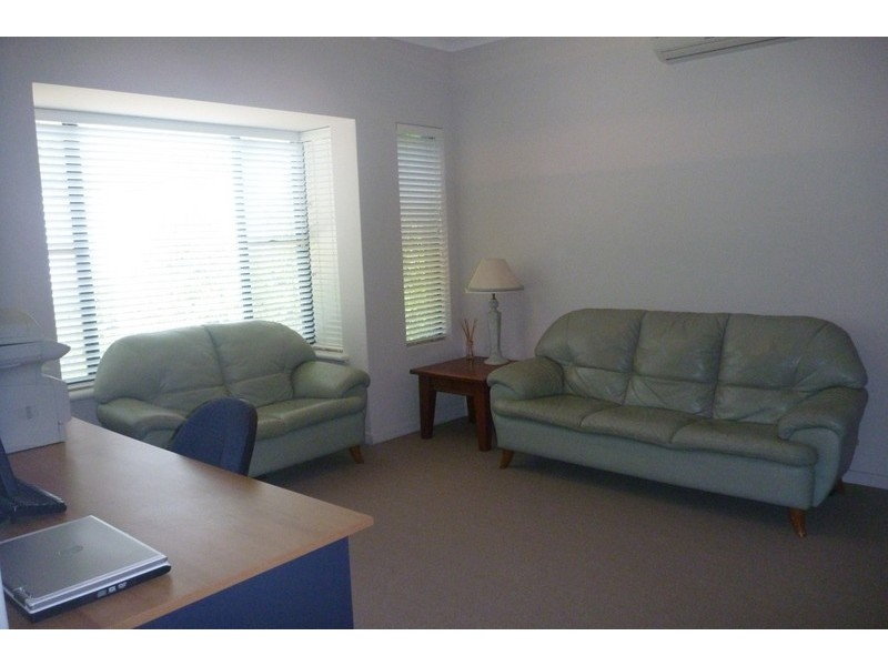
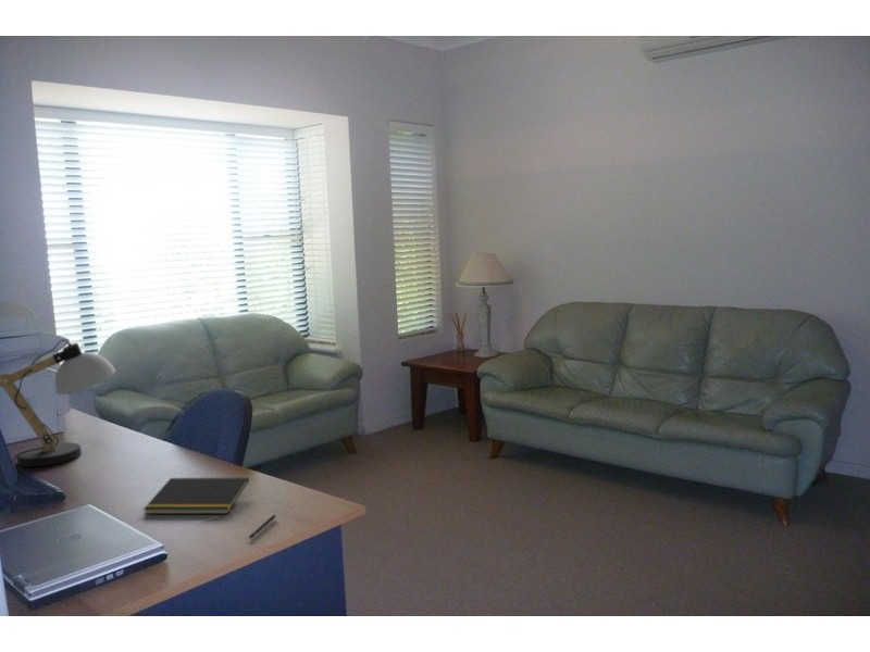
+ desk lamp (57, 393)
+ pen (262, 526)
+ notepad (197, 494)
